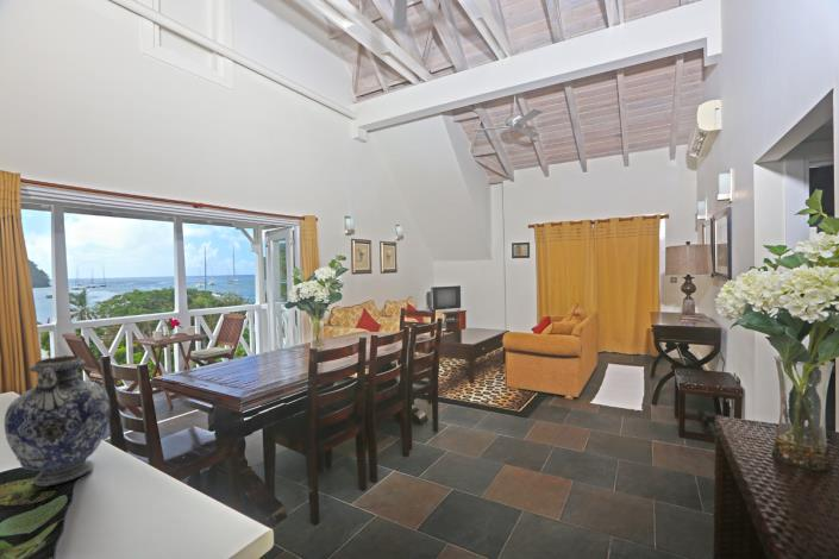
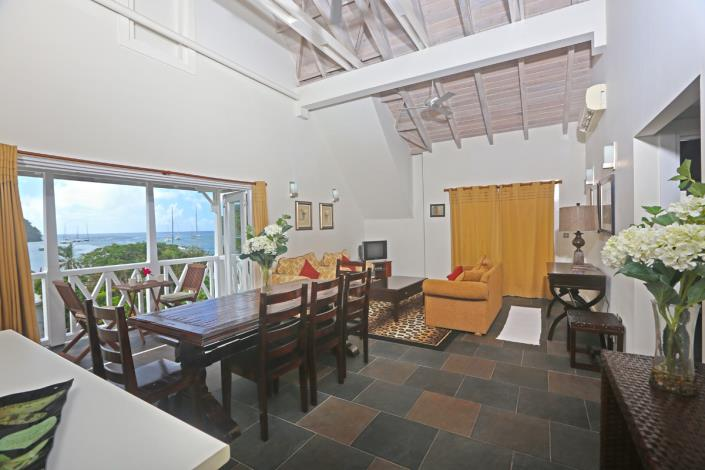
- decorative vase (61, 416)
